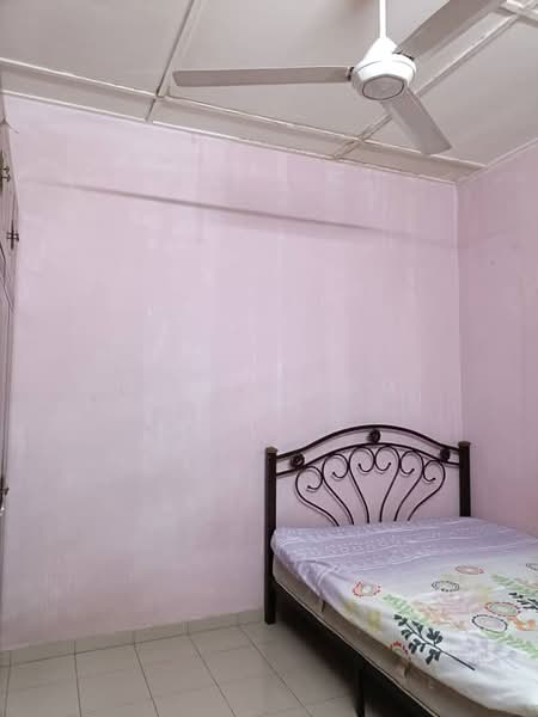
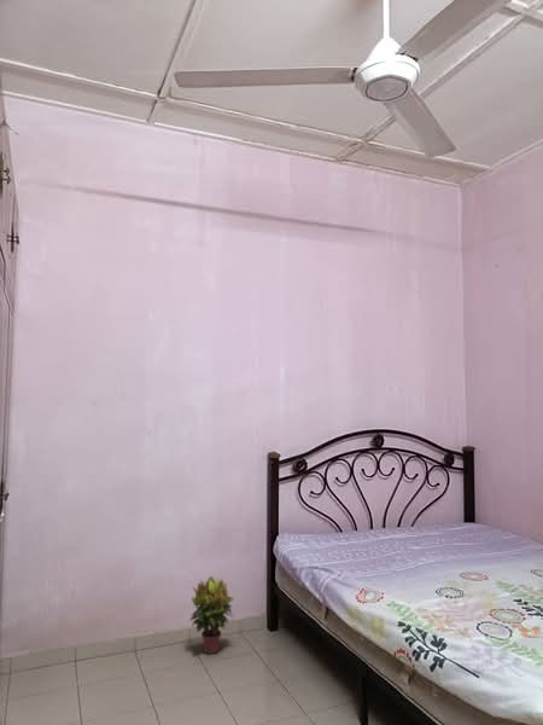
+ potted plant (212, 613)
